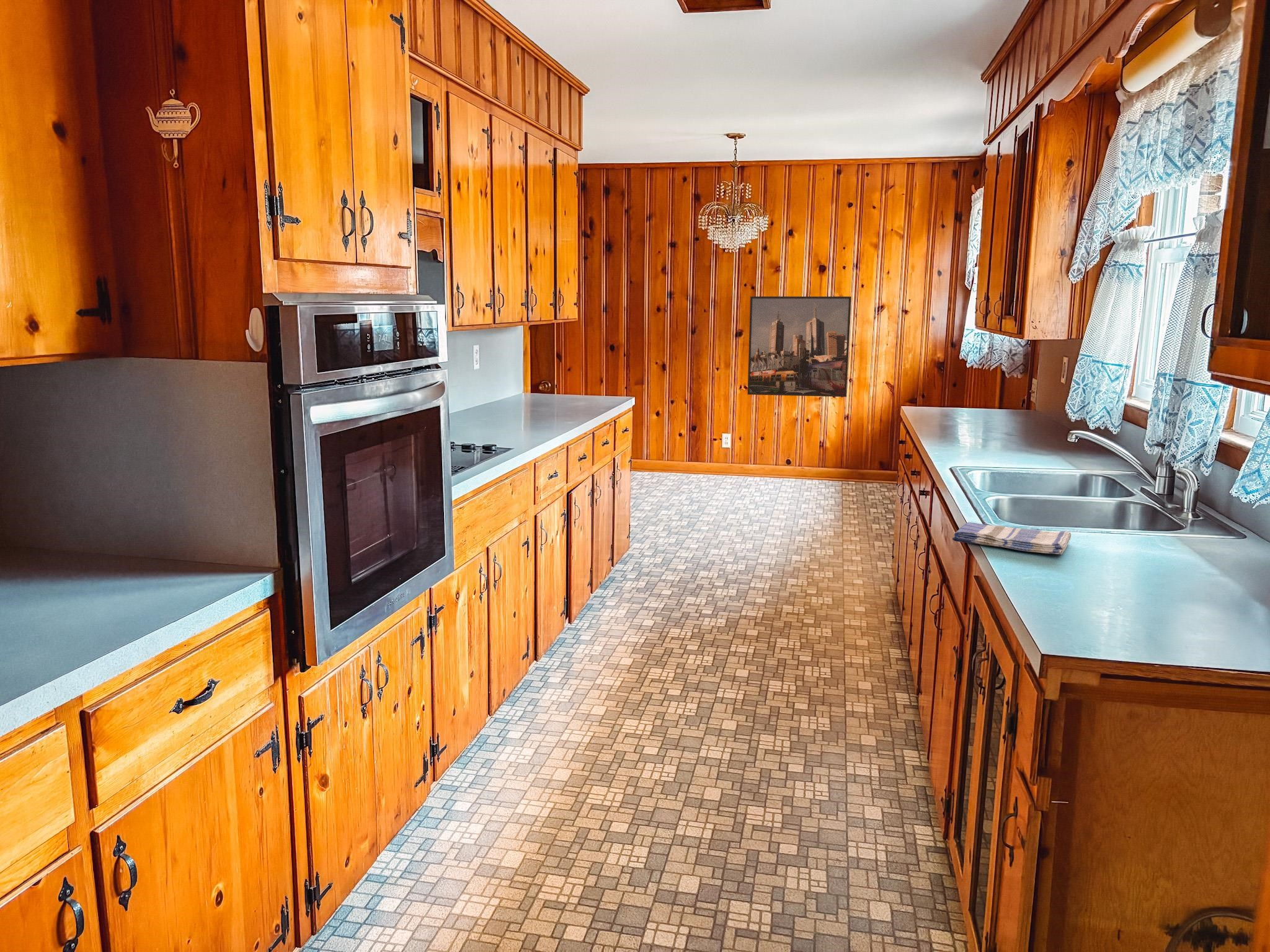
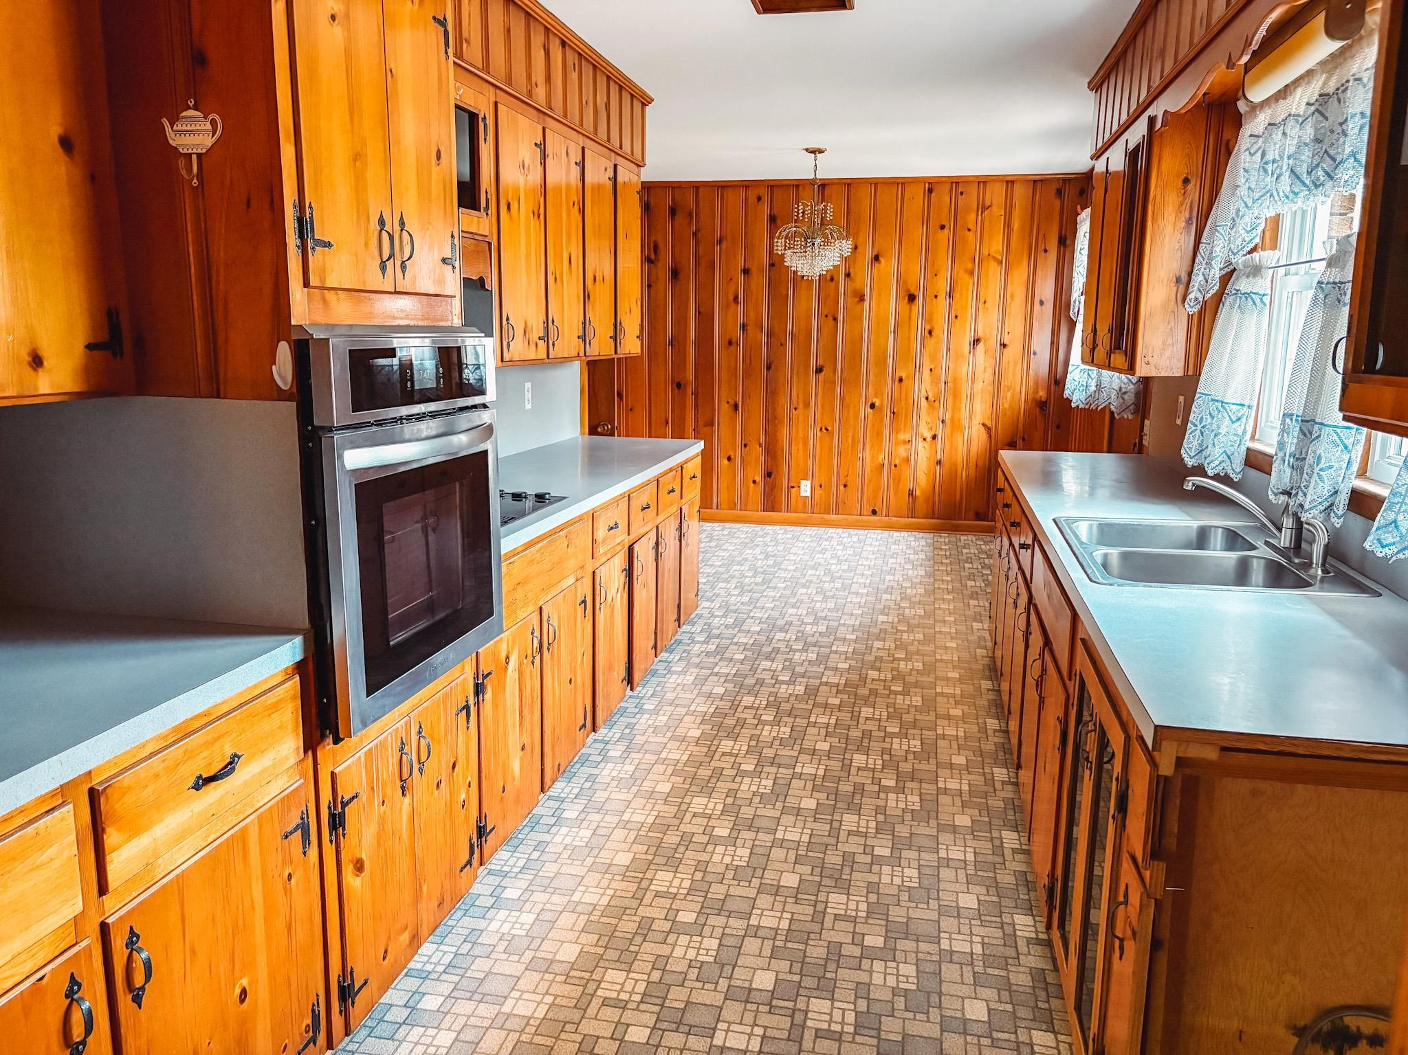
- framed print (798, 346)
- dish towel (1013, 536)
